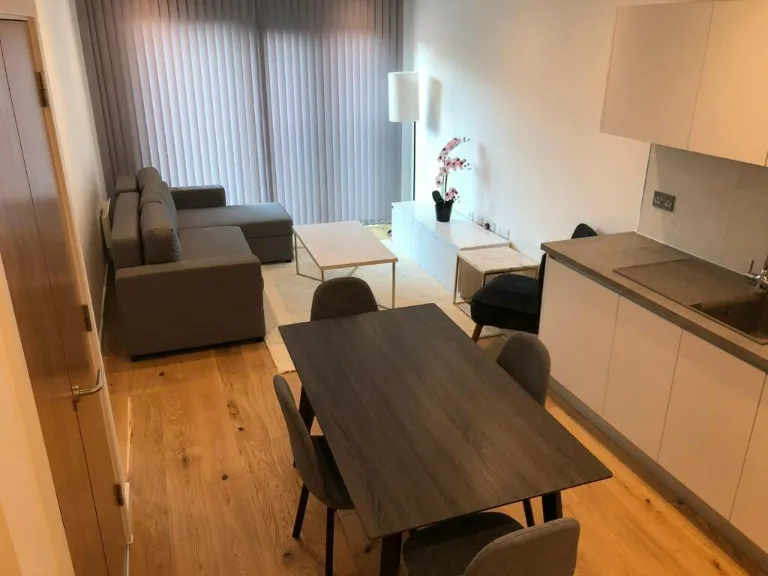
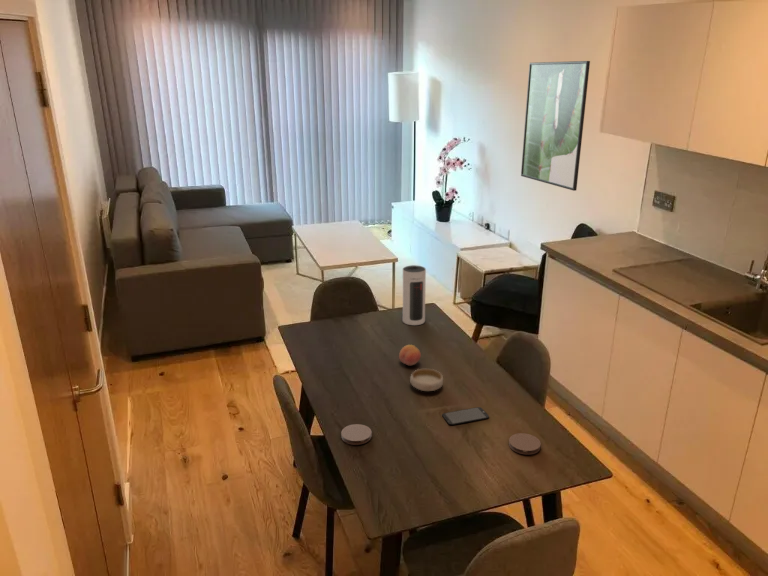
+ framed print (552, 124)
+ coaster (356, 434)
+ bowl (426, 381)
+ smartphone (465, 415)
+ speaker (413, 294)
+ coaster (524, 443)
+ fruit (409, 354)
